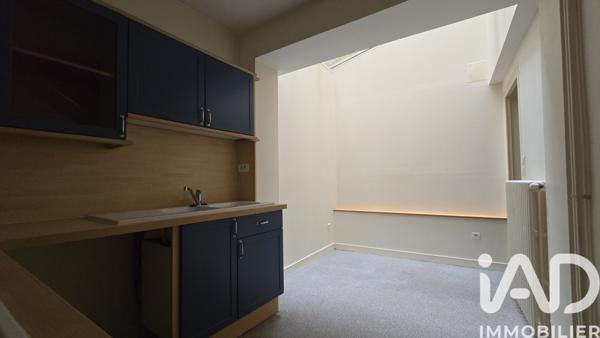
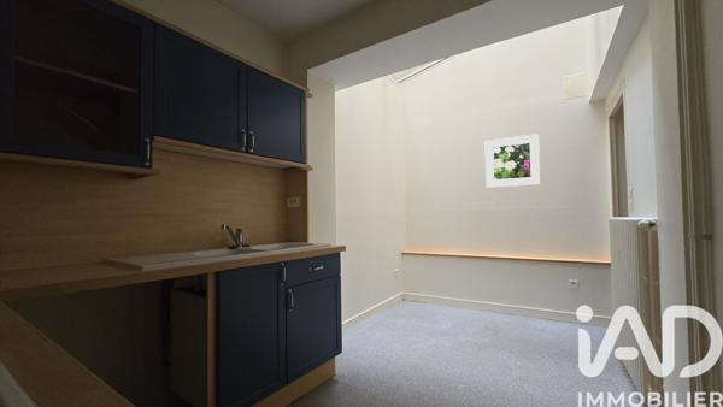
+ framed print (511, 161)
